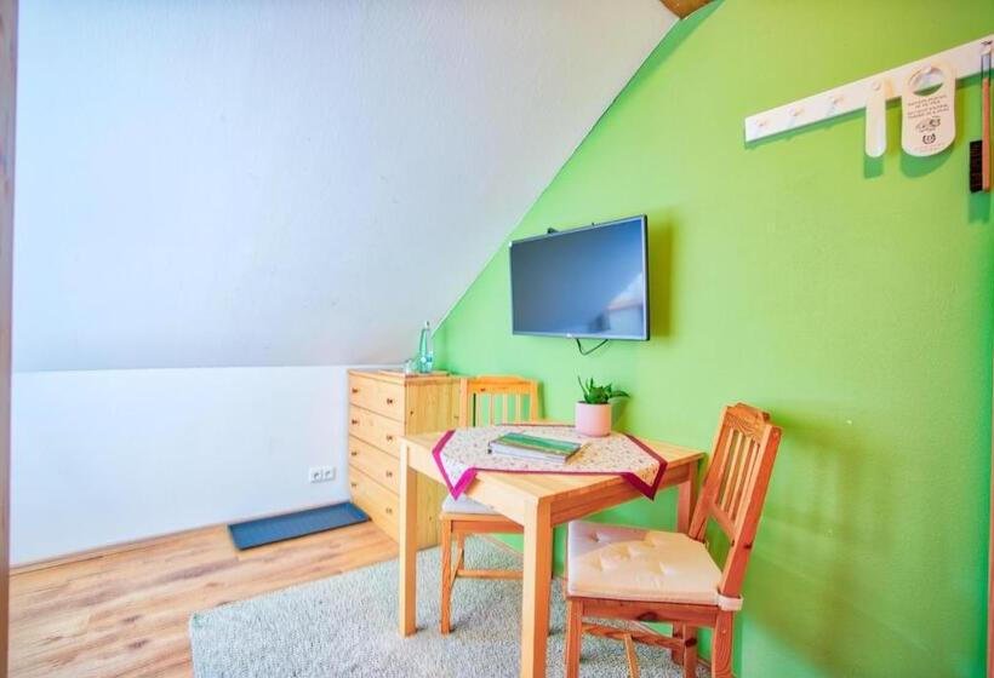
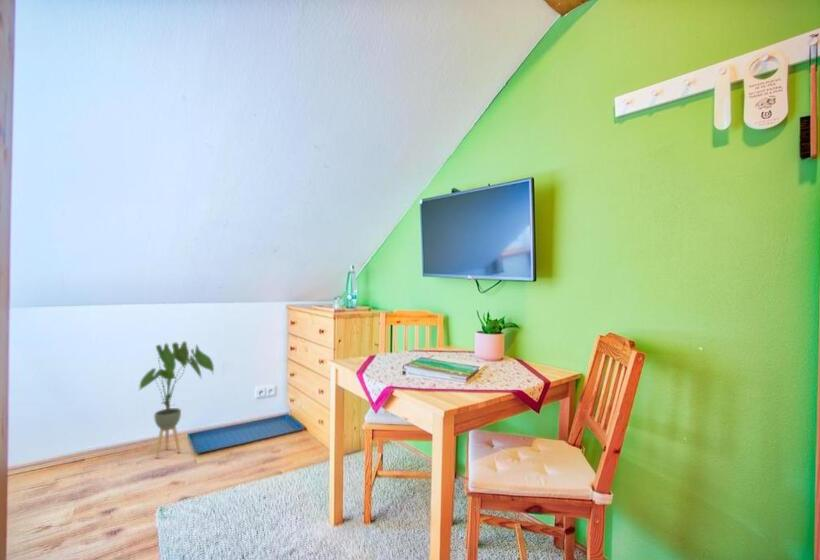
+ house plant (172, 396)
